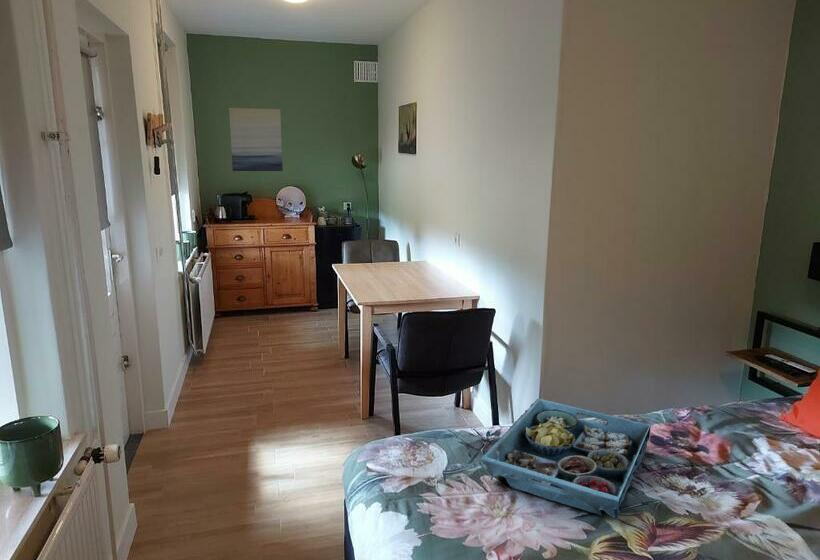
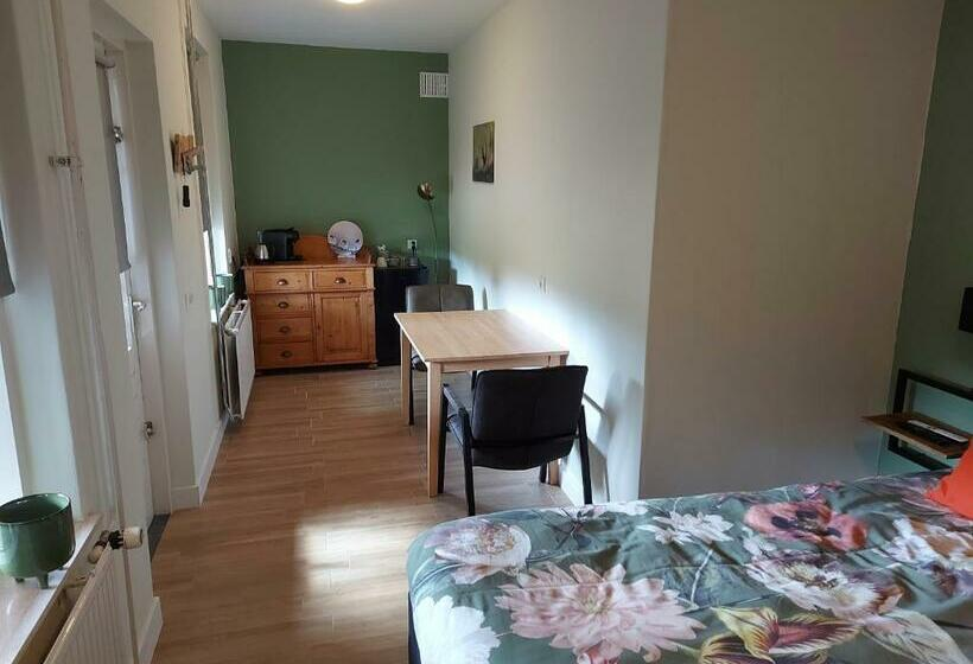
- wall art (256, 140)
- serving tray (570, 450)
